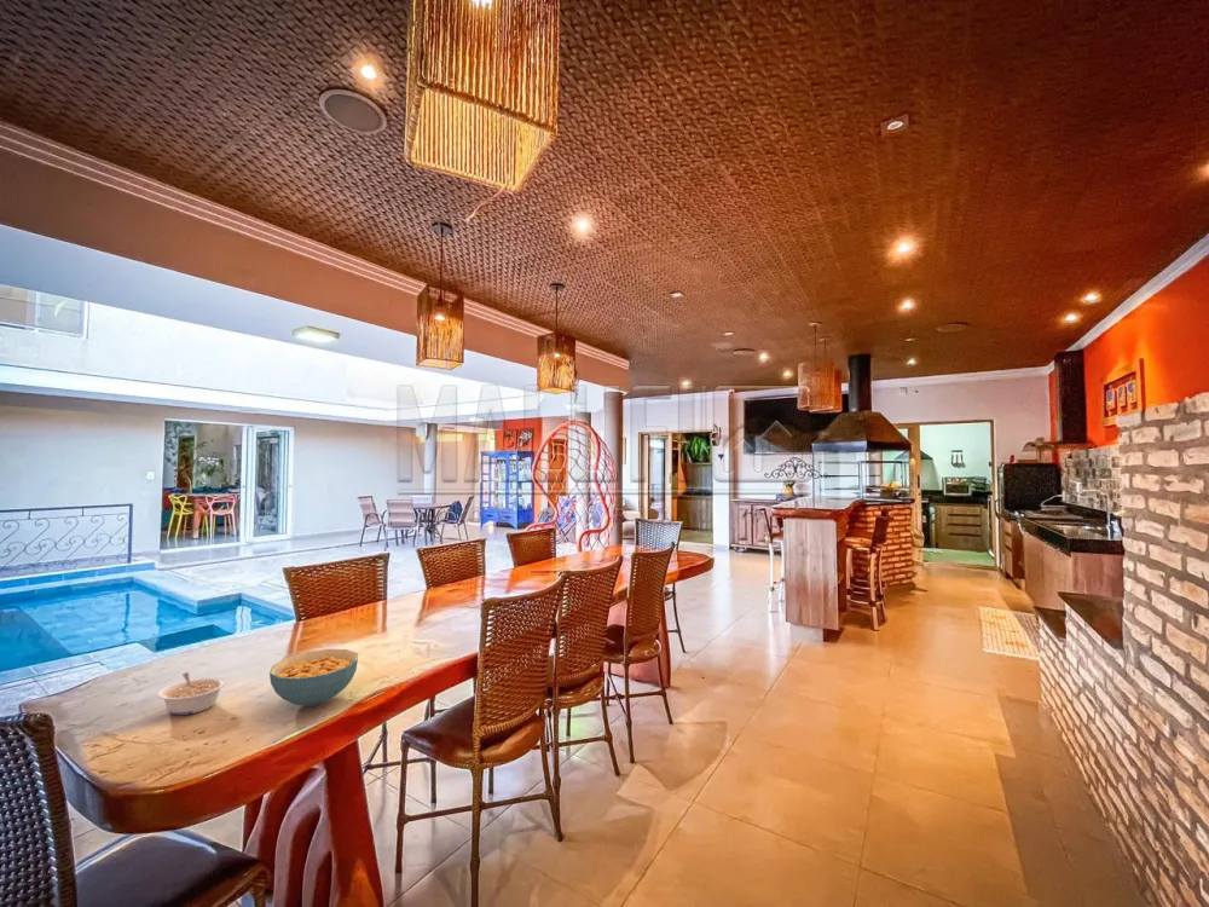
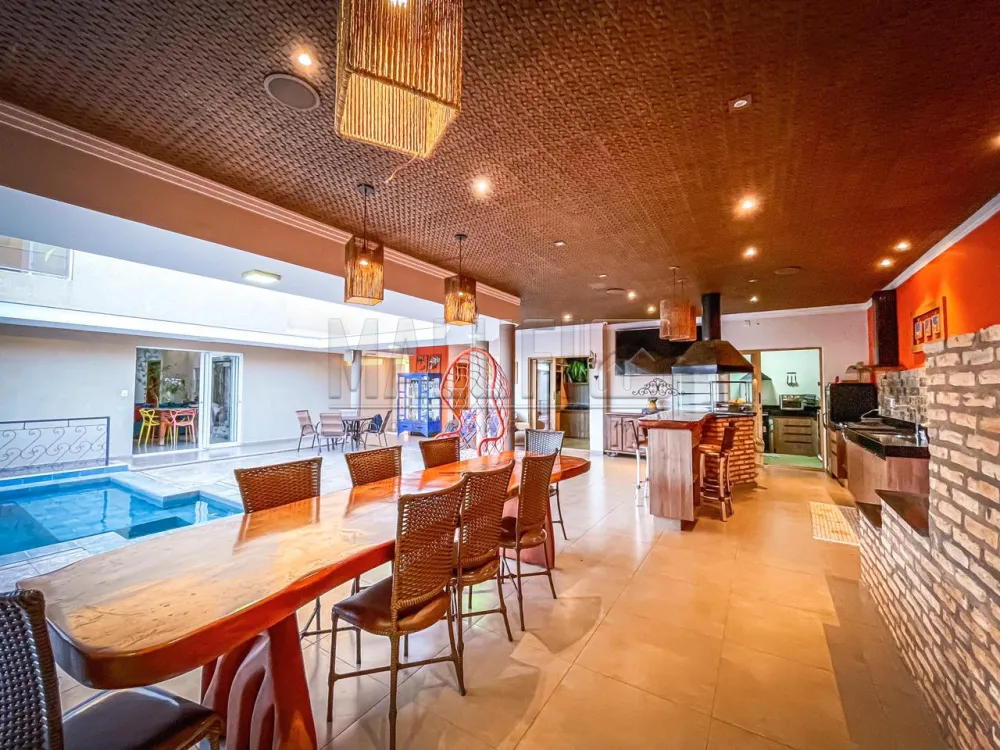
- legume (190, 694)
- cereal bowl (314, 681)
